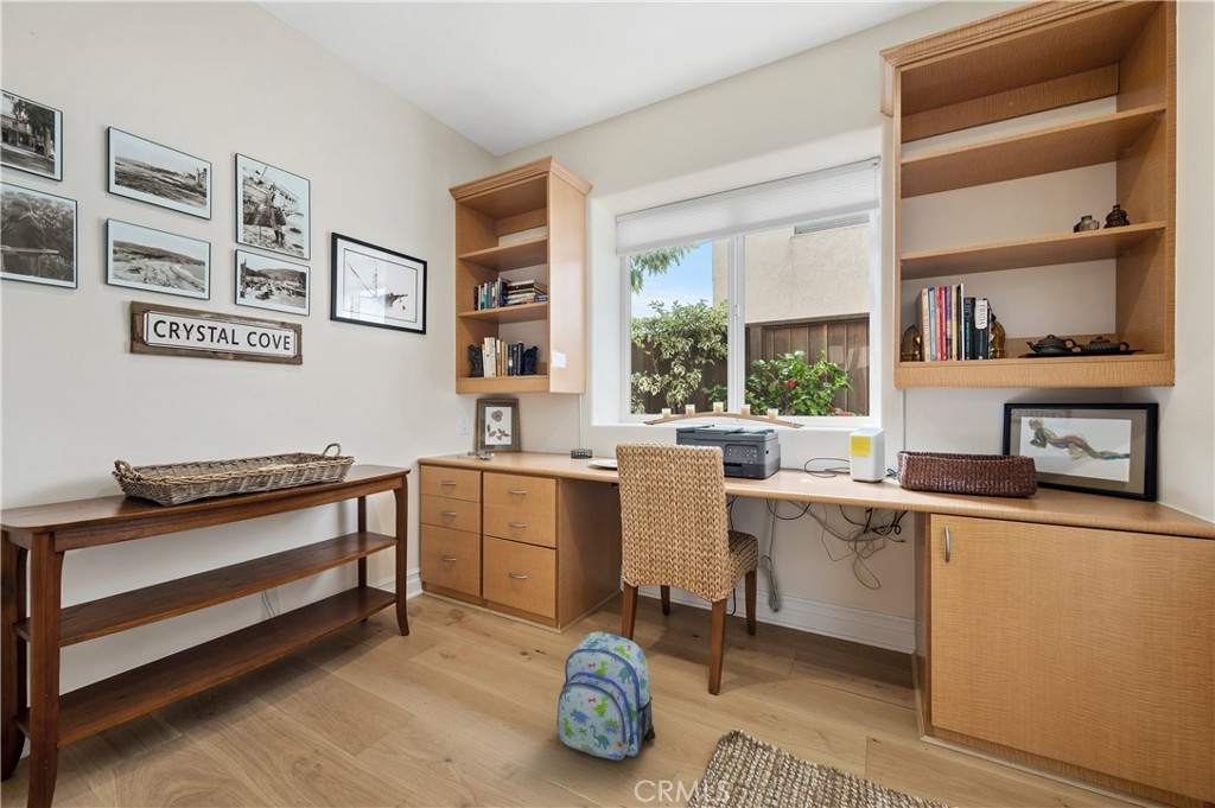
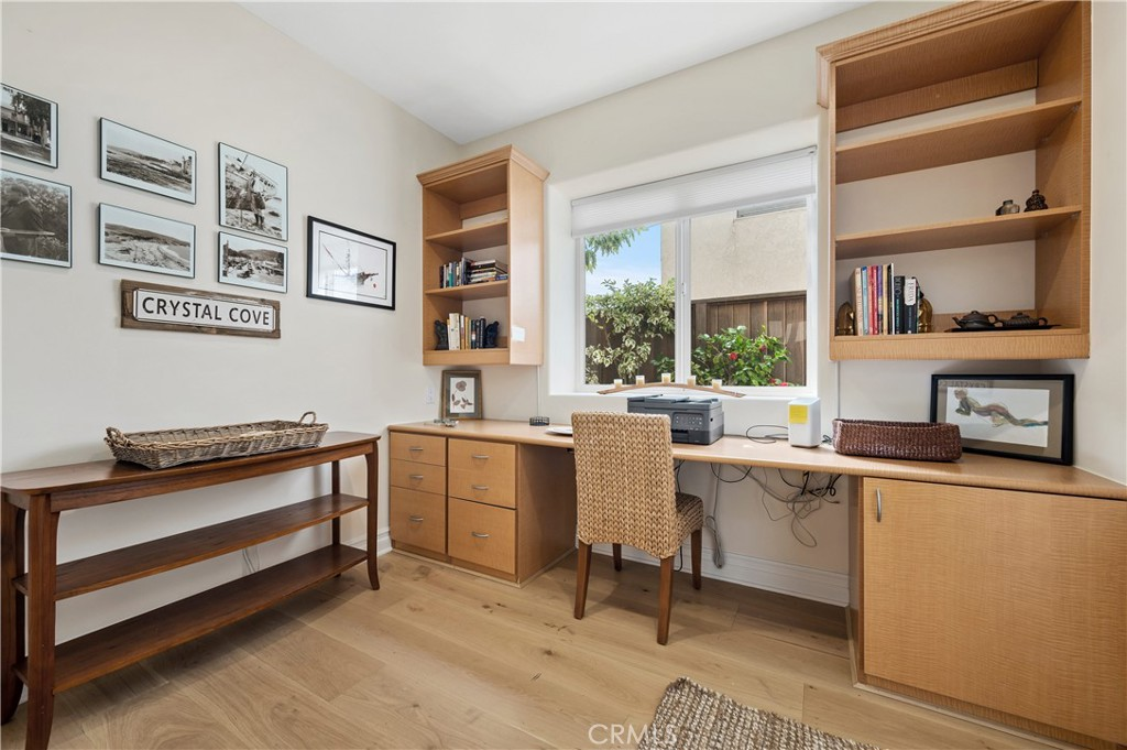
- backpack (604, 694)
